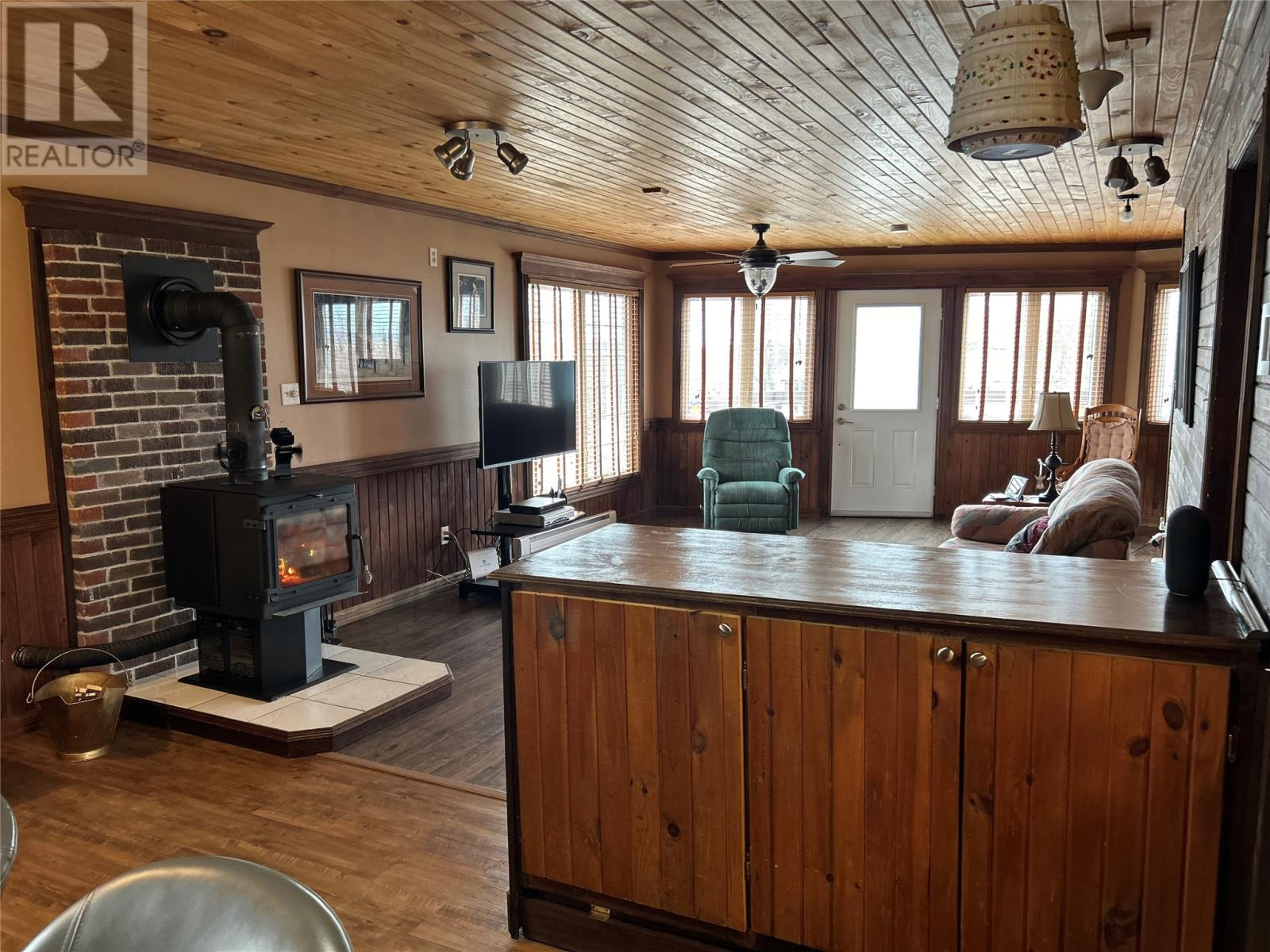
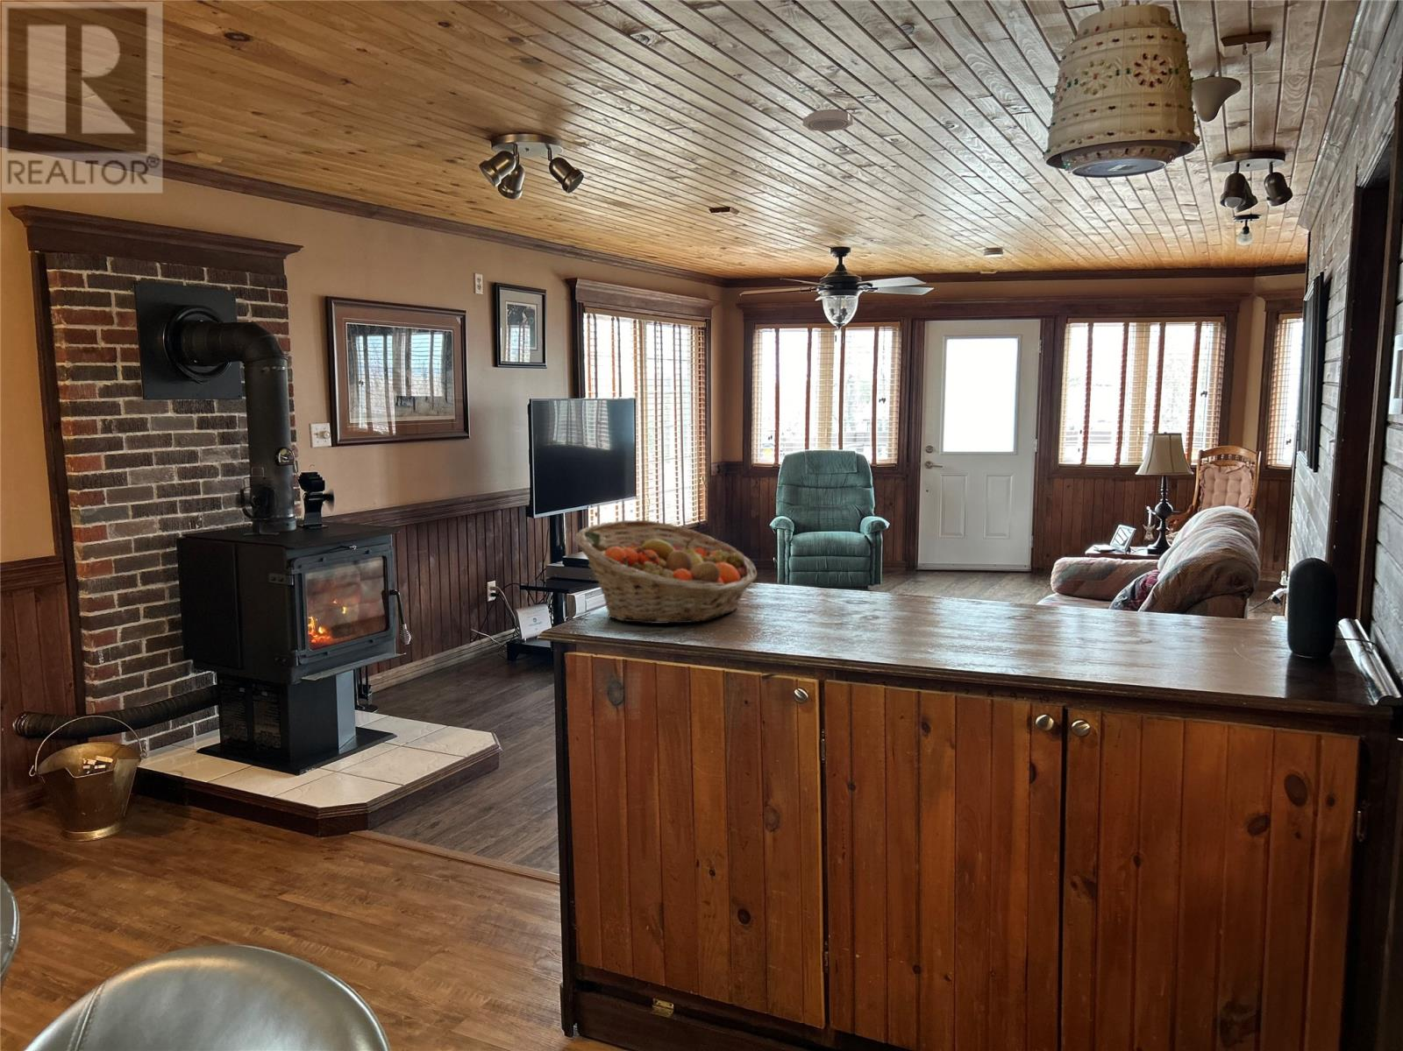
+ smoke detector (827, 117)
+ fruit basket (667, 567)
